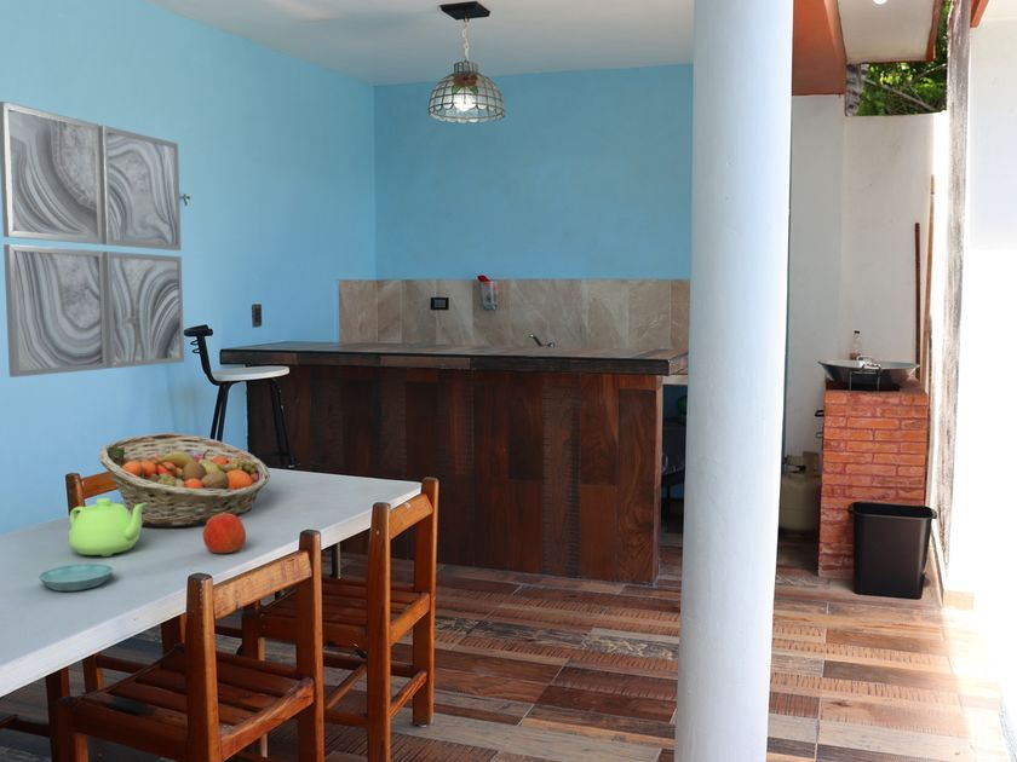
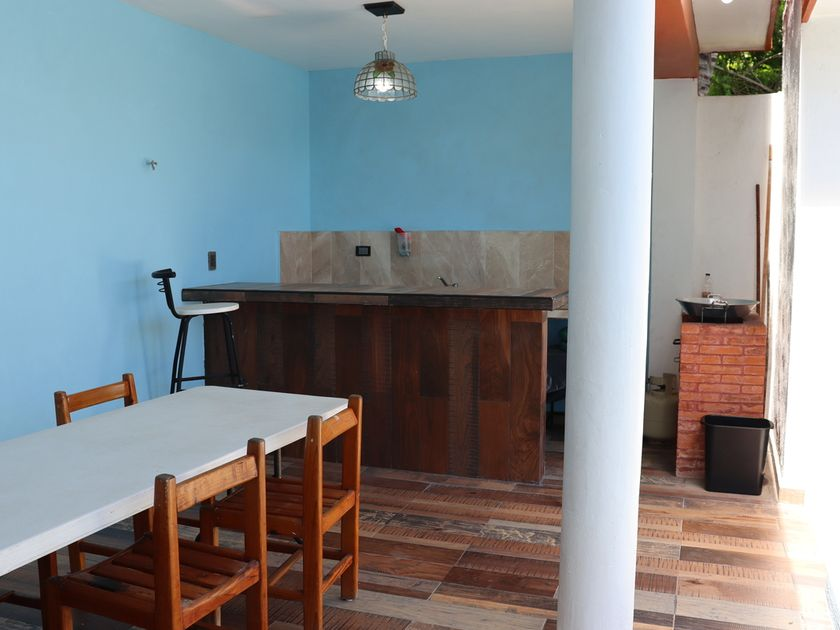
- teapot (107, 525)
- wall art (104, 244)
- saucer (76, 578)
- apple (224, 530)
- fruit basket (186, 477)
